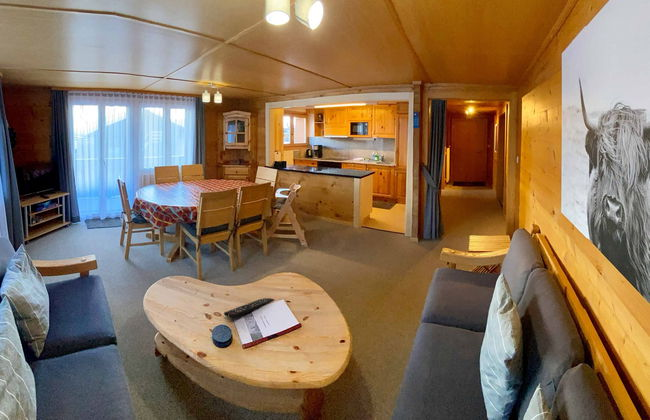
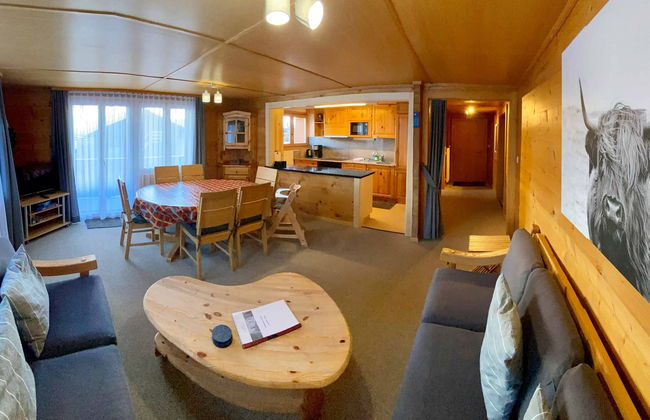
- remote control (250, 306)
